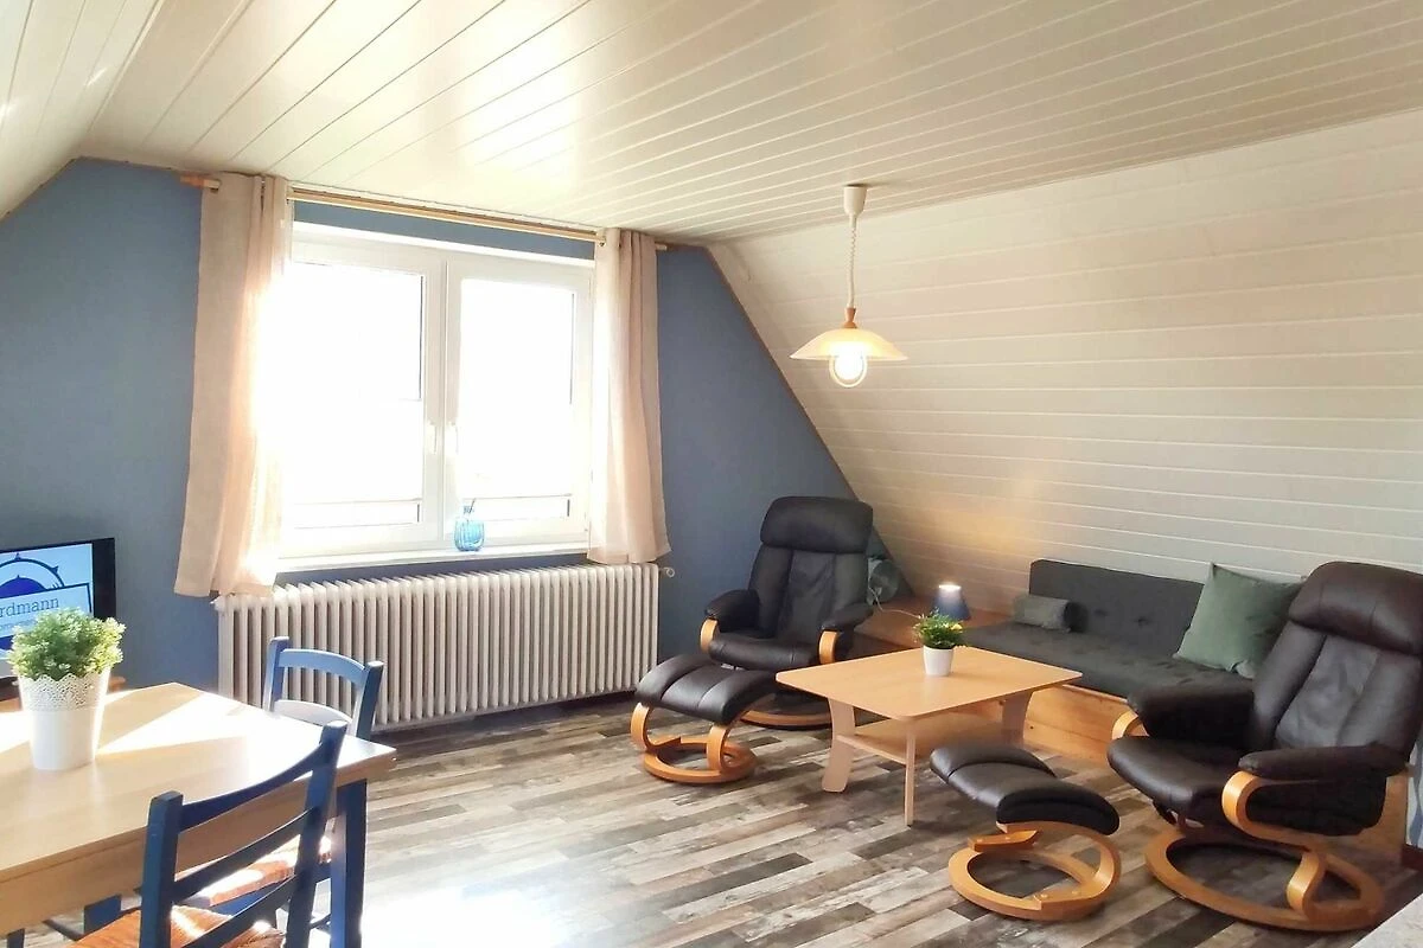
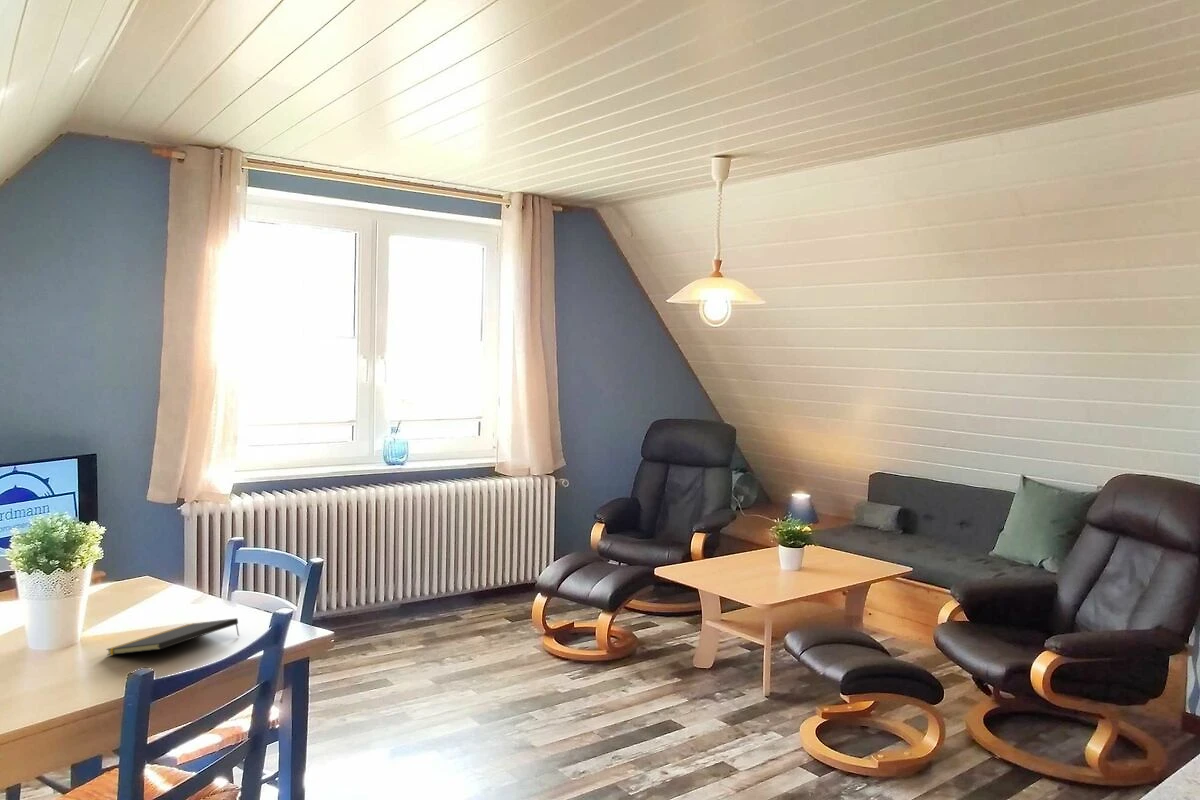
+ notepad (174, 636)
